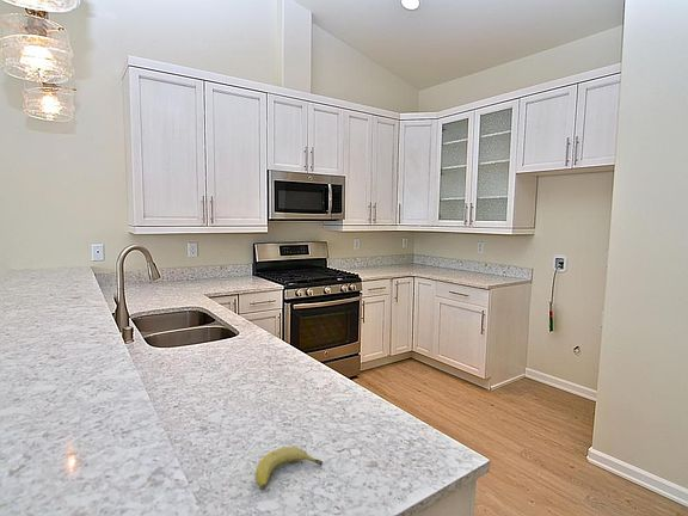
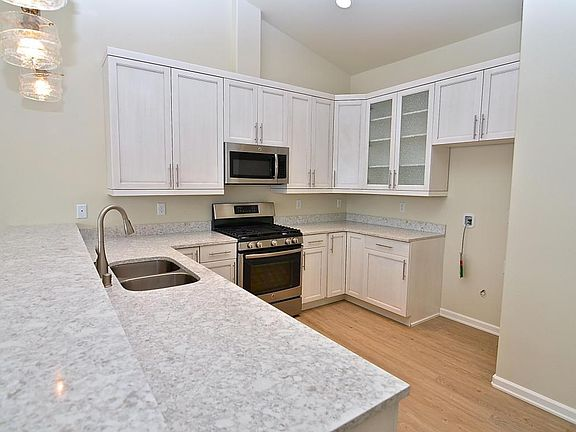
- fruit (284, 461)
